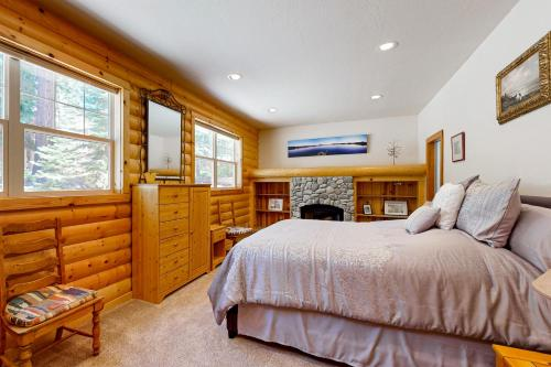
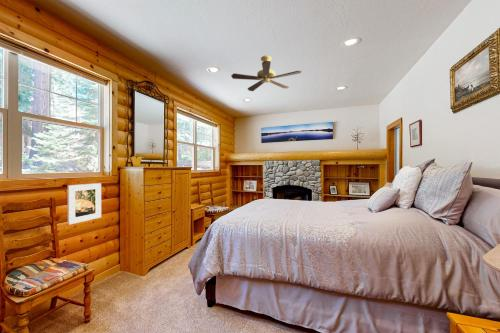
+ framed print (85, 202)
+ ceiling fan (265, 68)
